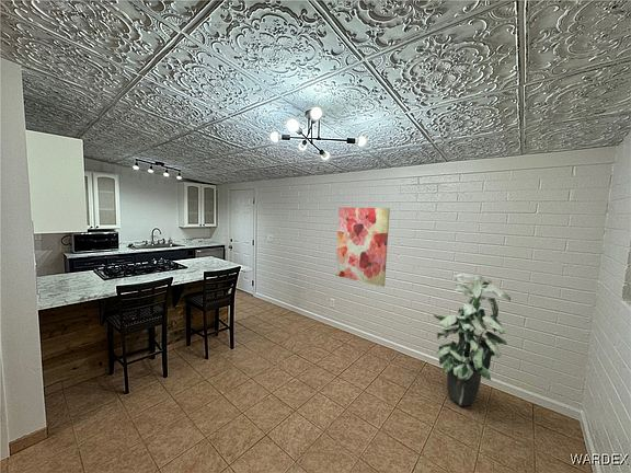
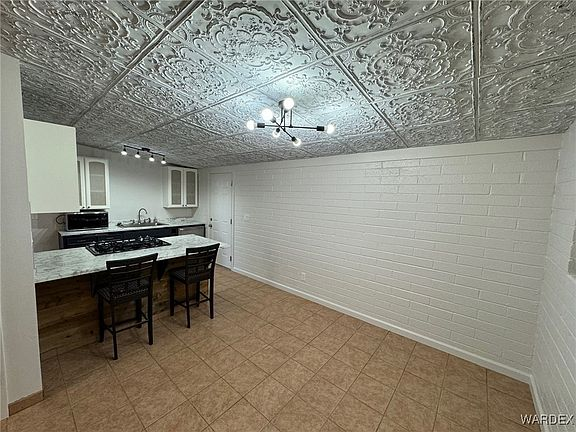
- indoor plant (466, 336)
- wall art (360, 244)
